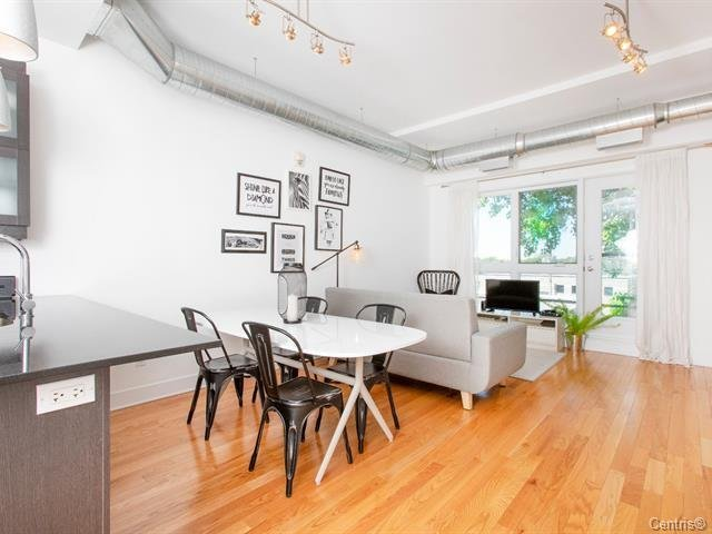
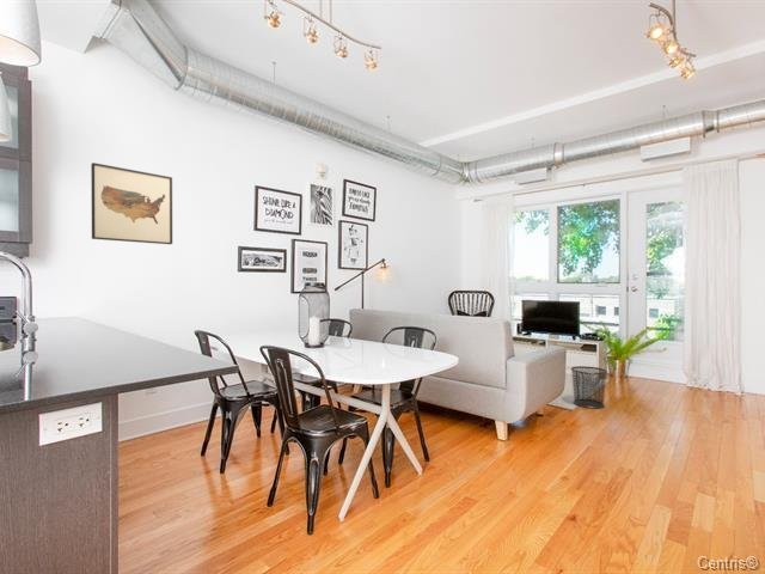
+ waste bin (589, 386)
+ wall art (134, 206)
